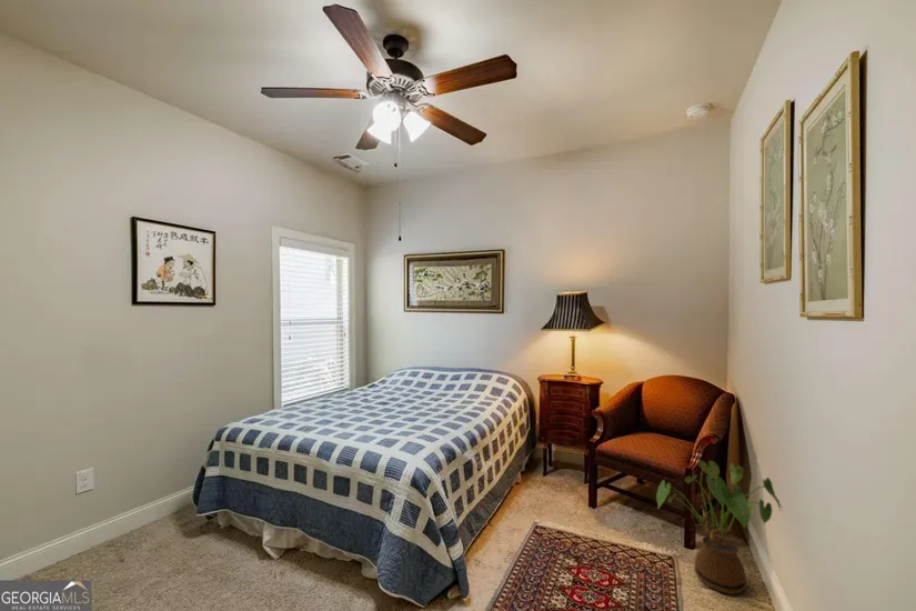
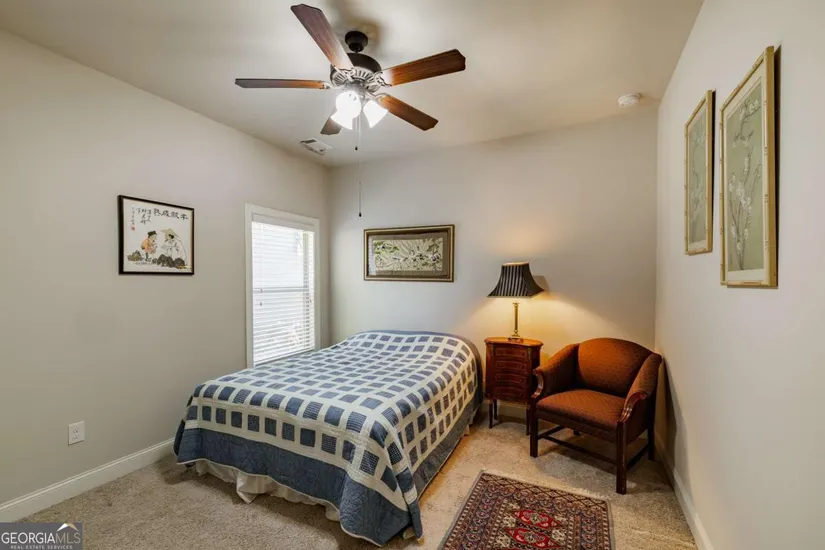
- house plant (714, 524)
